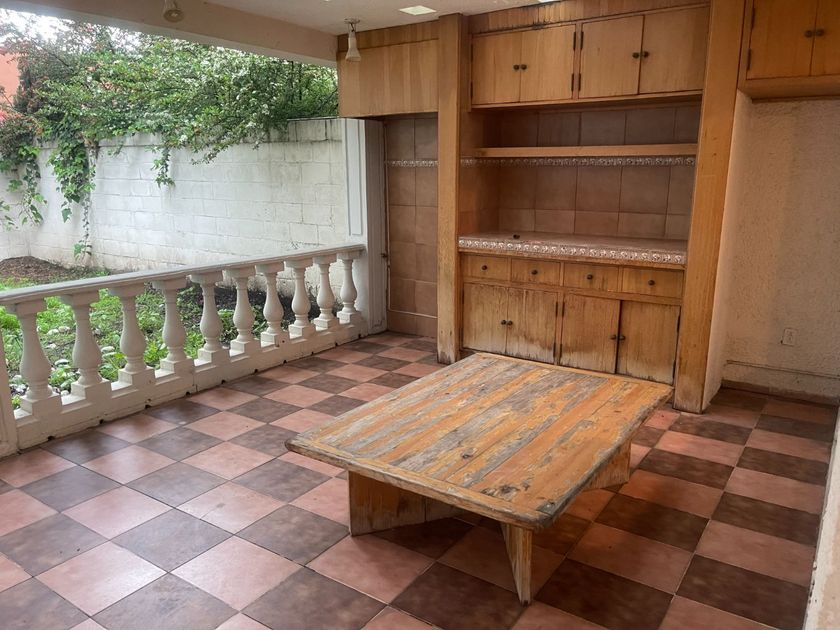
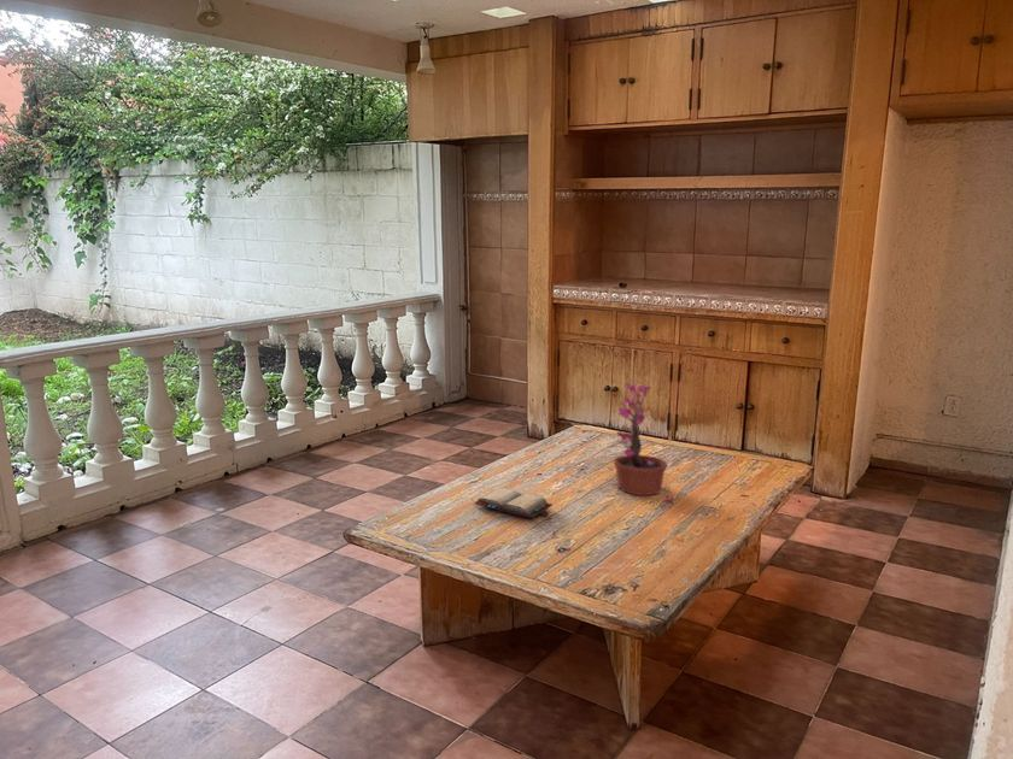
+ hardback book (511, 502)
+ potted plant (639, 439)
